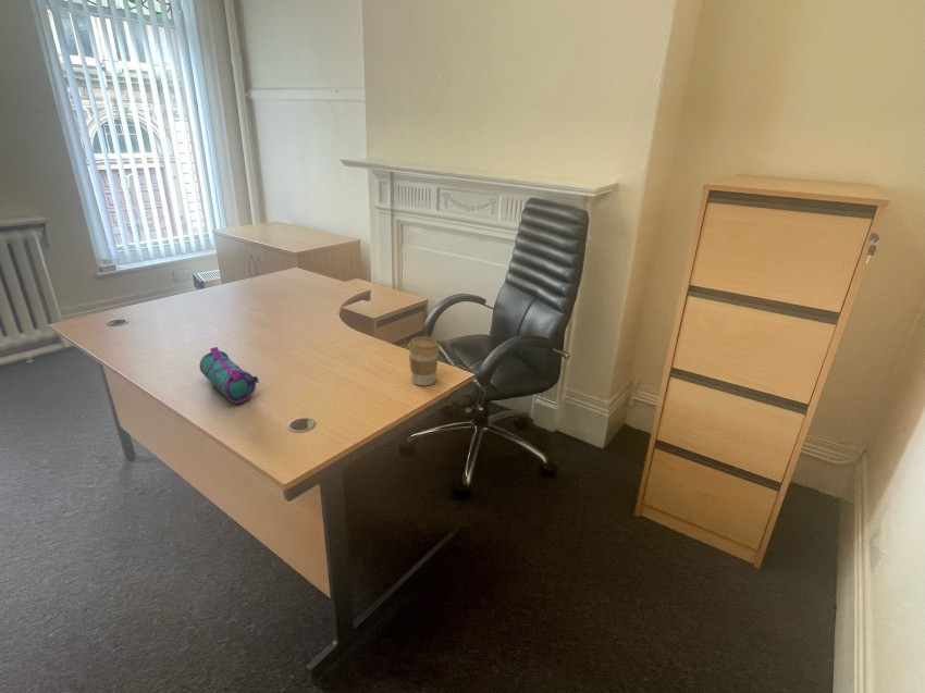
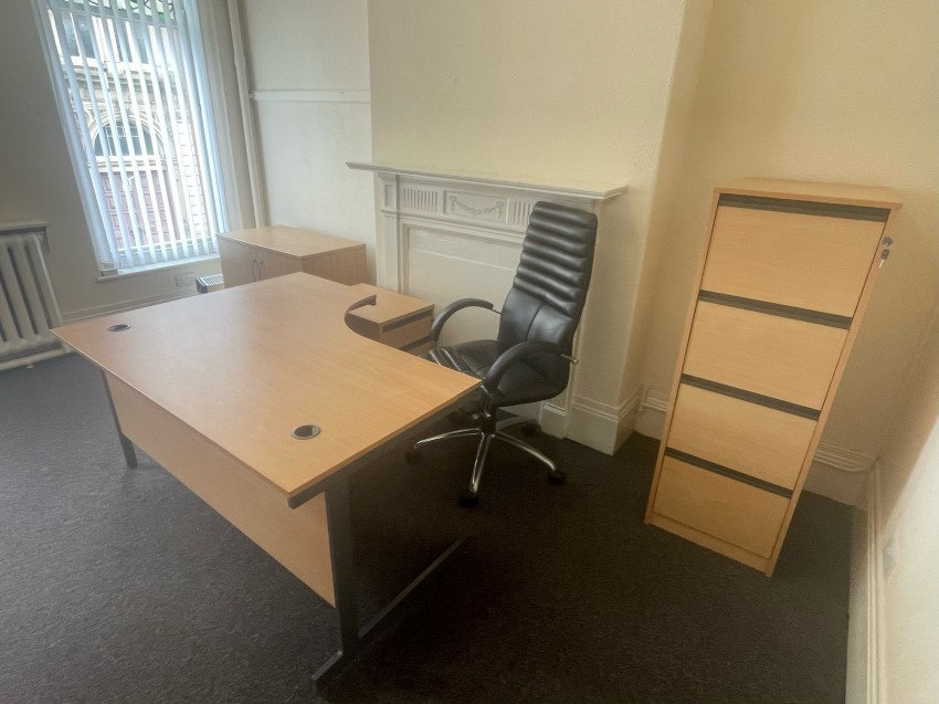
- pencil case (227, 374)
- coffee cup (423, 360)
